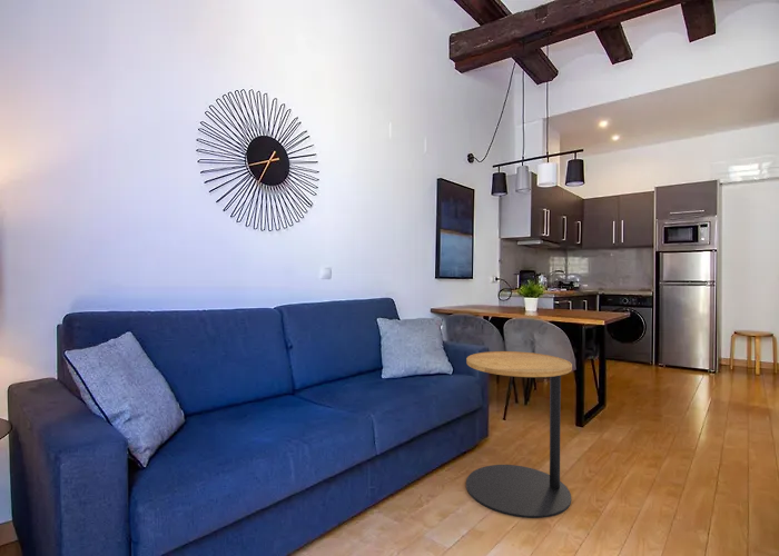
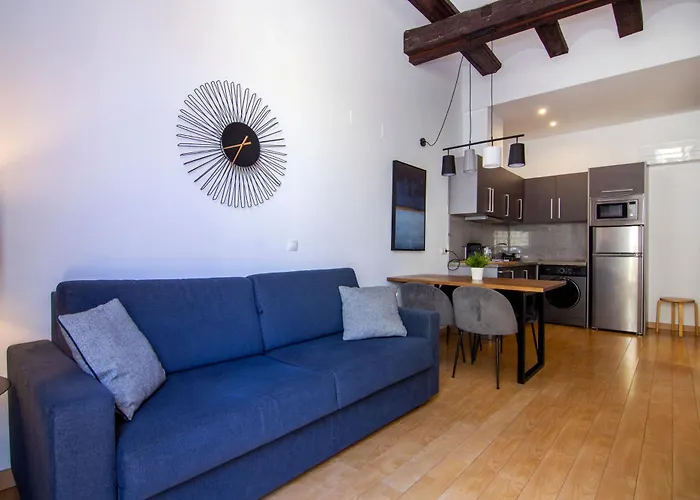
- side table (550, 425)
